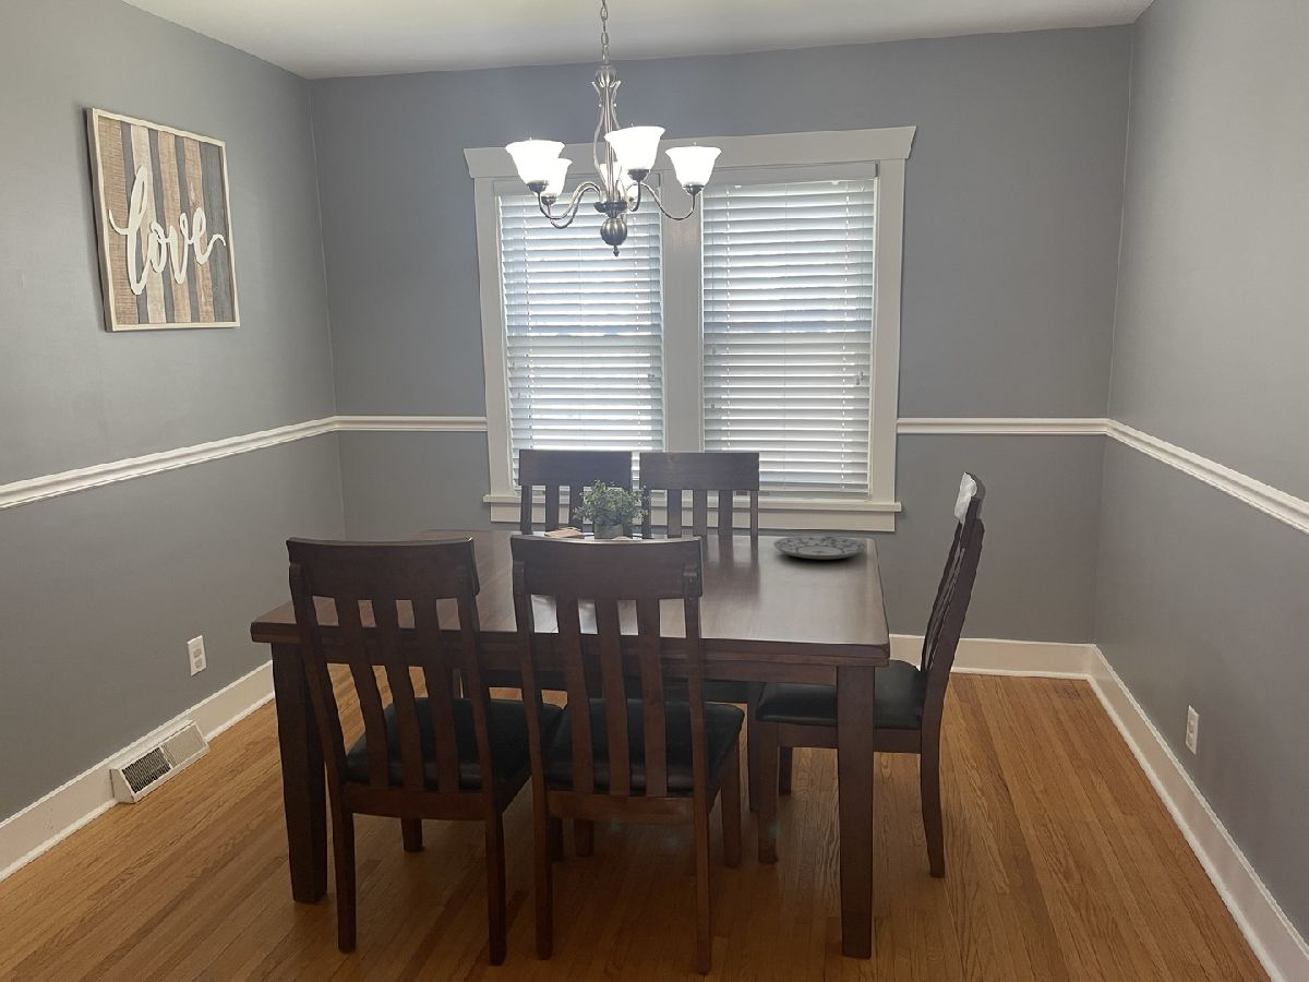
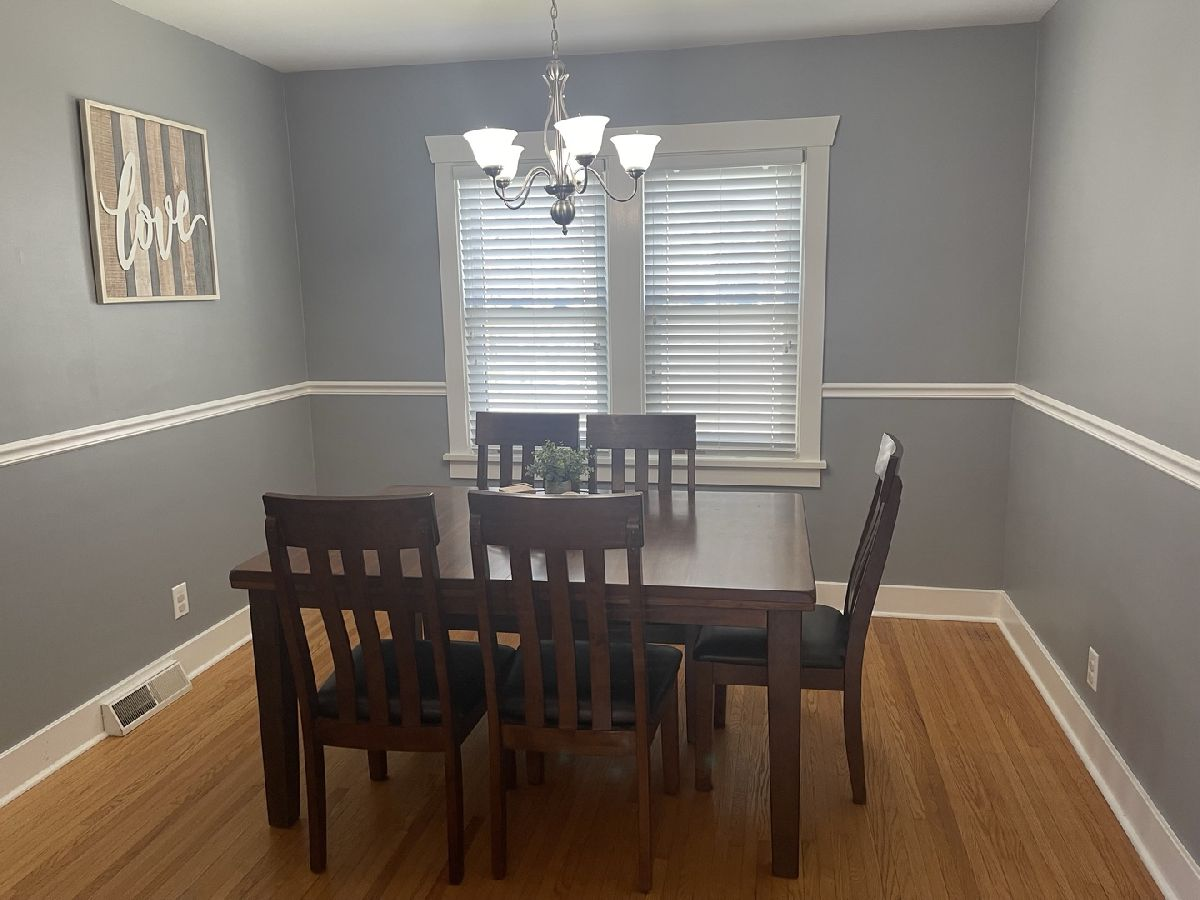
- plate (819, 549)
